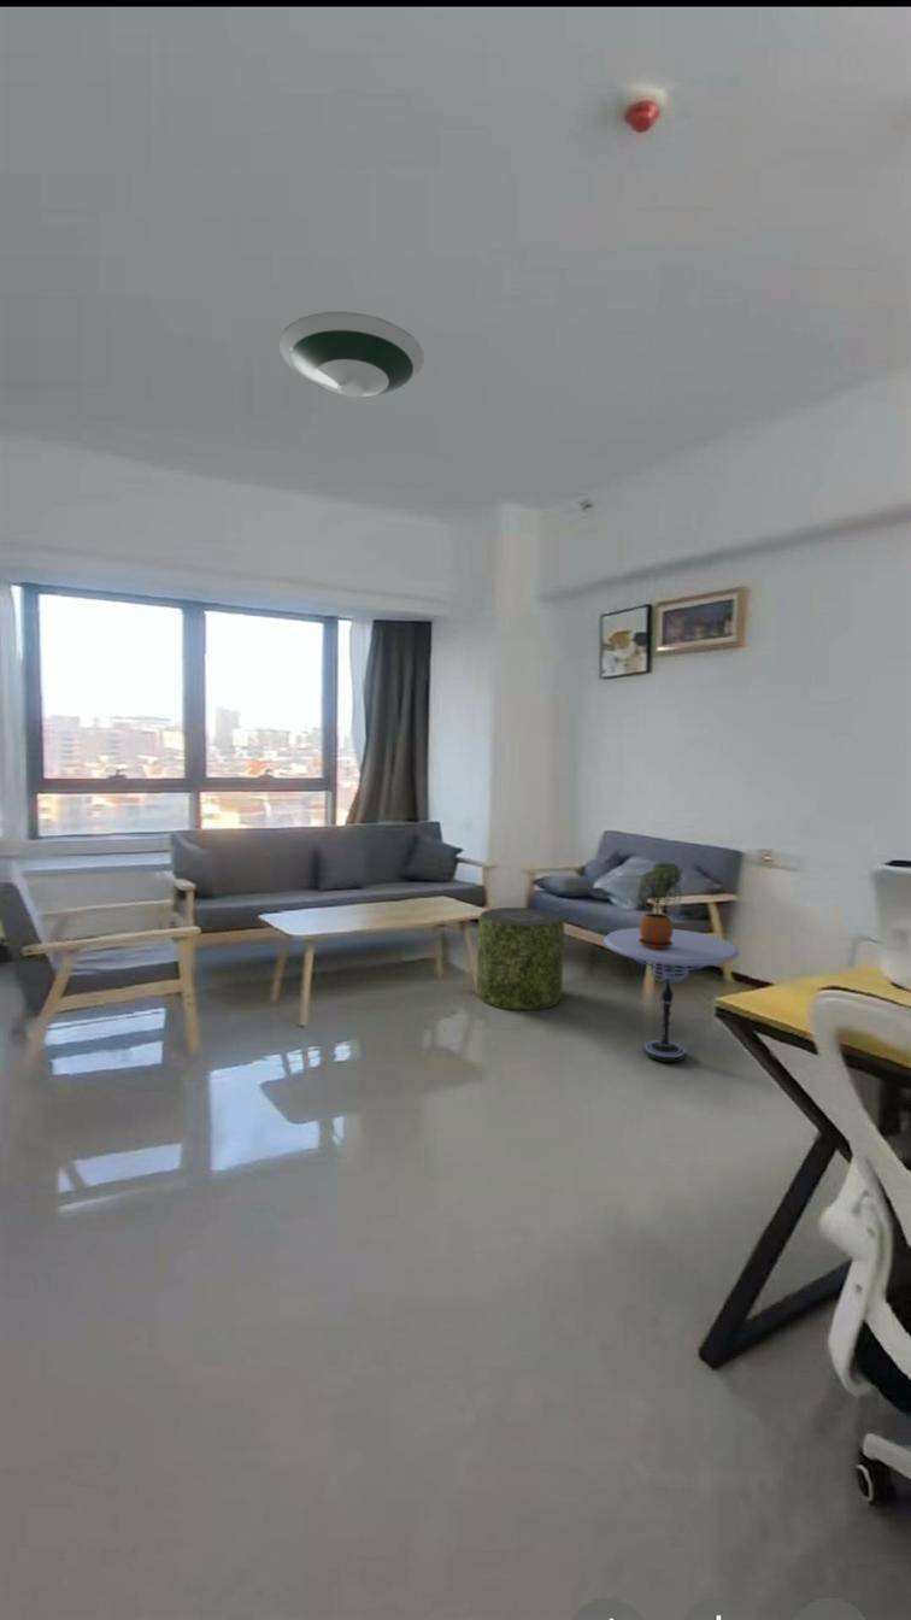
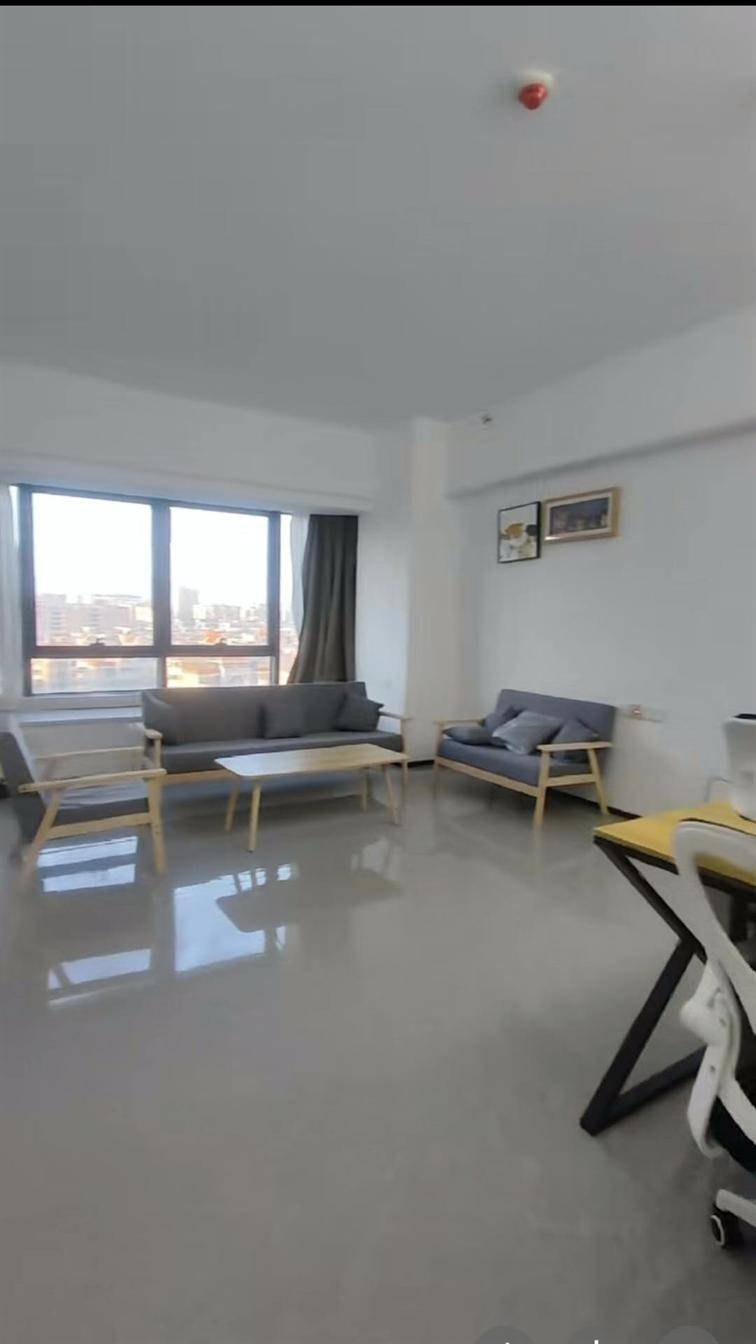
- pouf (519, 956)
- potted plant (658, 903)
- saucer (352, 372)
- side table (666, 999)
